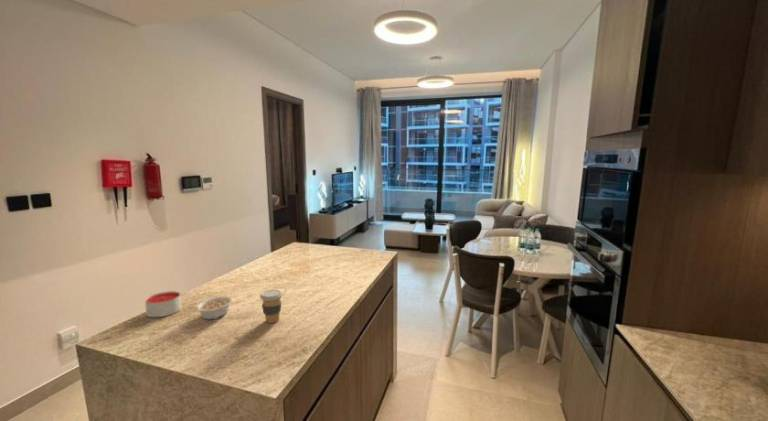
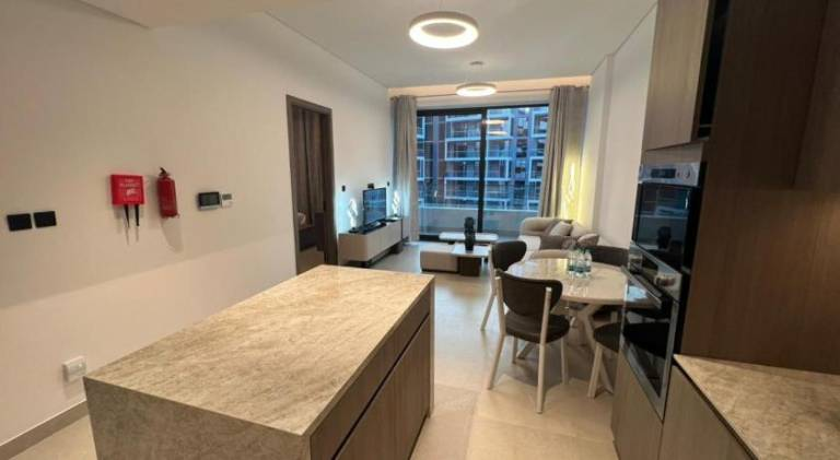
- coffee cup (271, 306)
- legume (214, 308)
- candle (163, 303)
